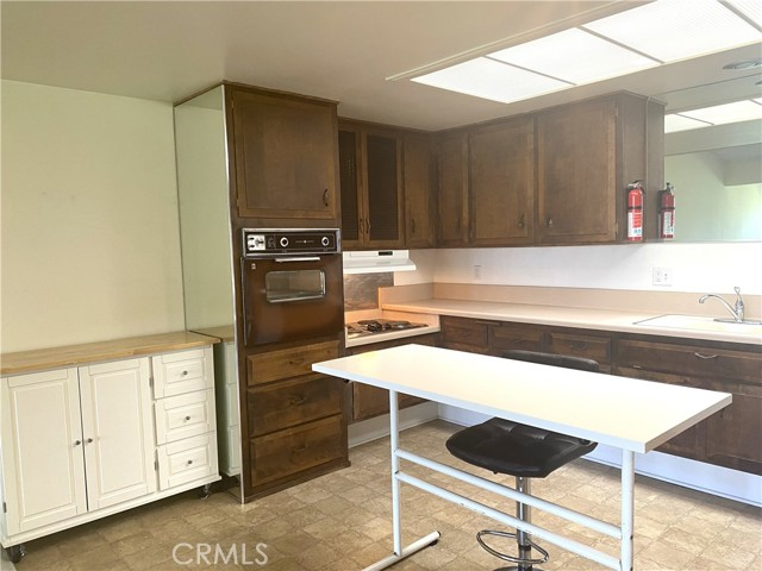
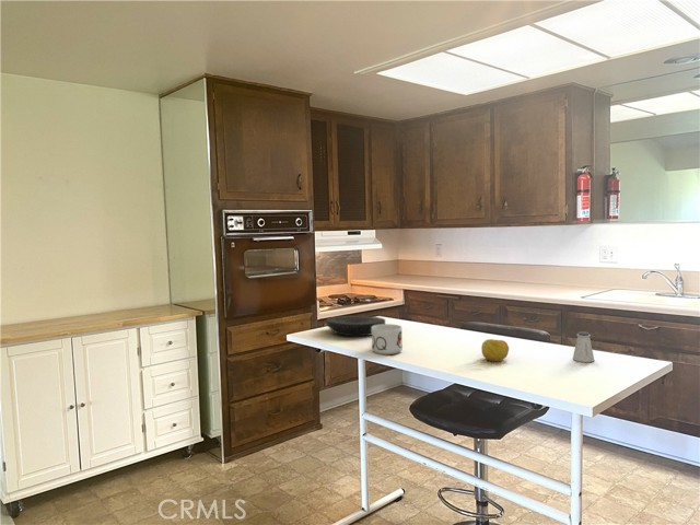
+ plate (355, 325)
+ apple (494, 349)
+ mug (386, 337)
+ saltshaker (583, 346)
